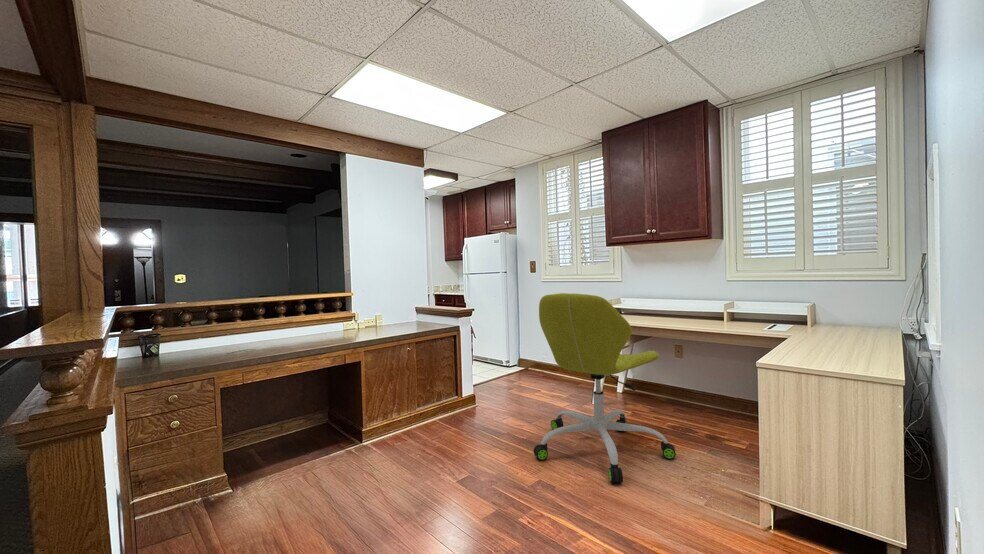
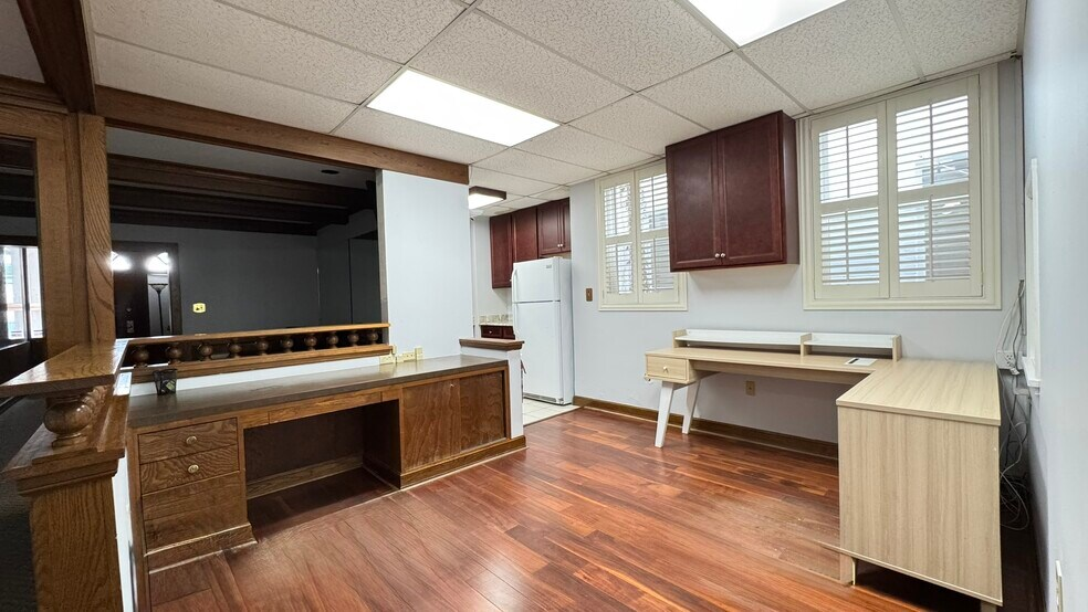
- office chair (596, 370)
